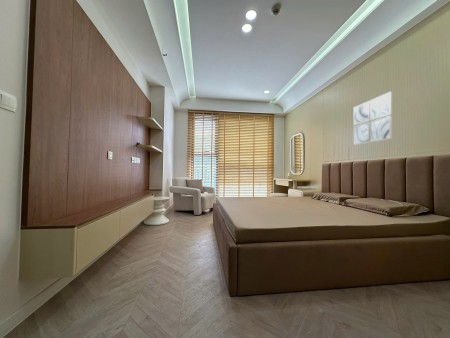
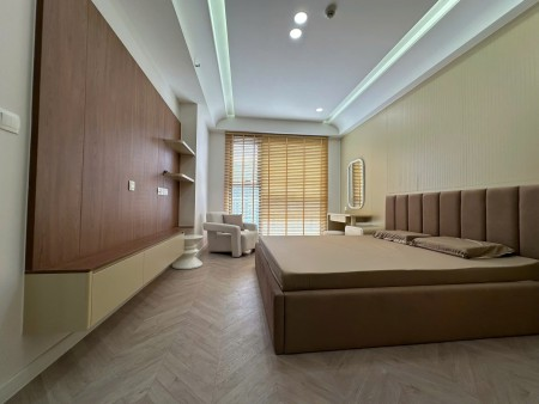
- wall art (371, 121)
